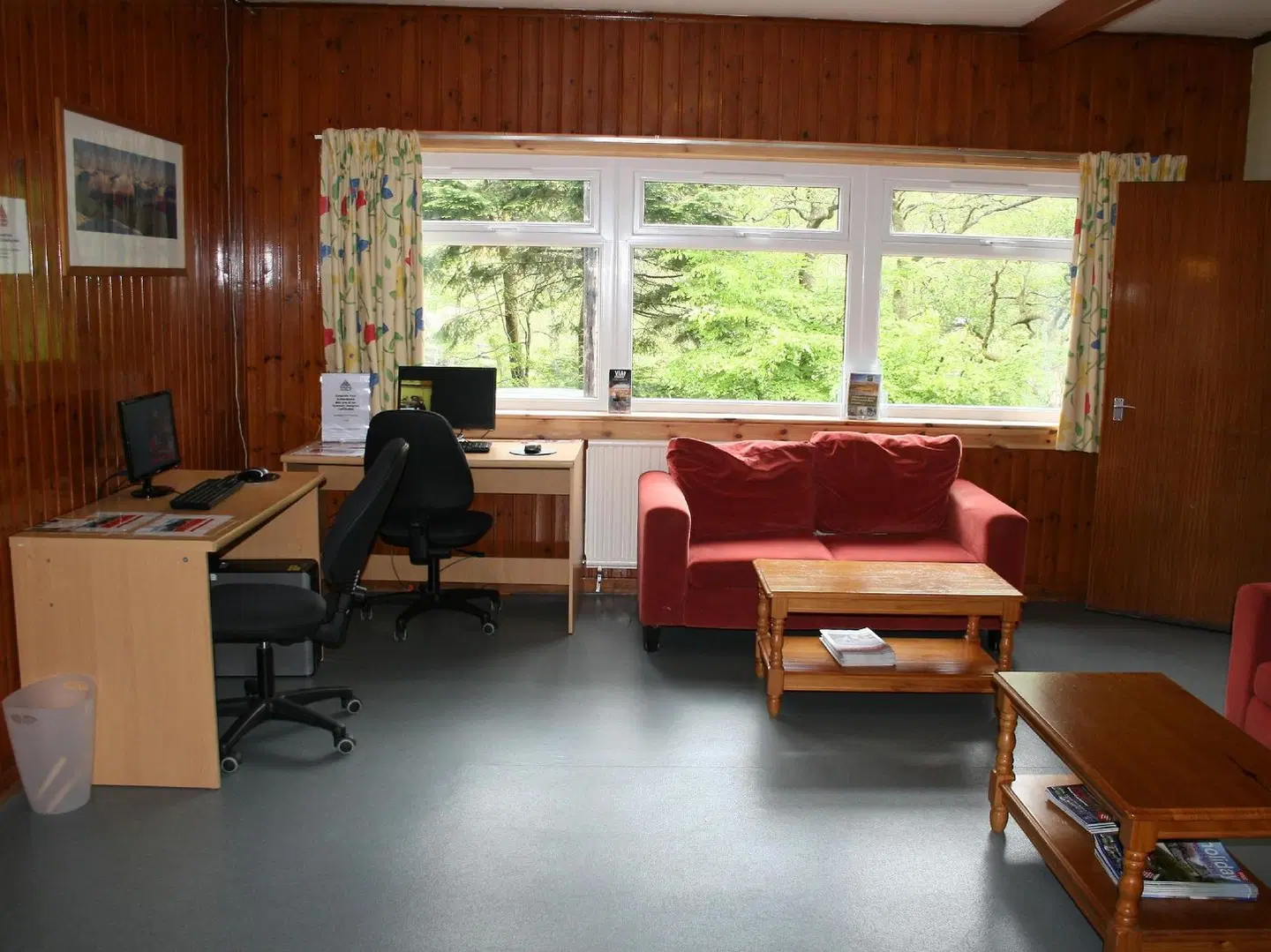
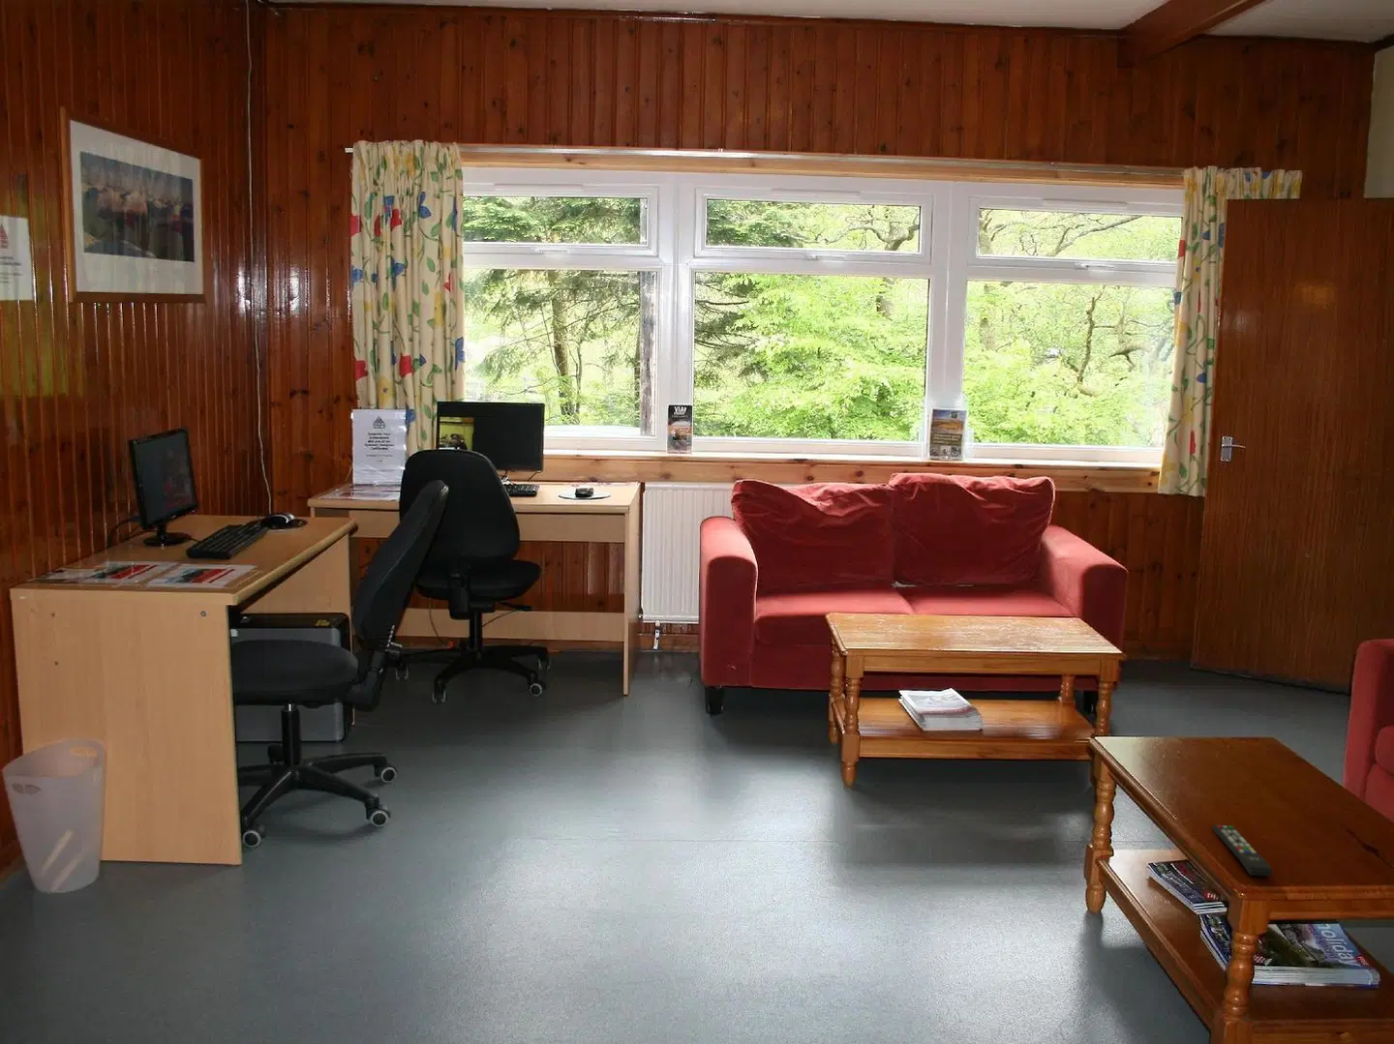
+ remote control (1242, 849)
